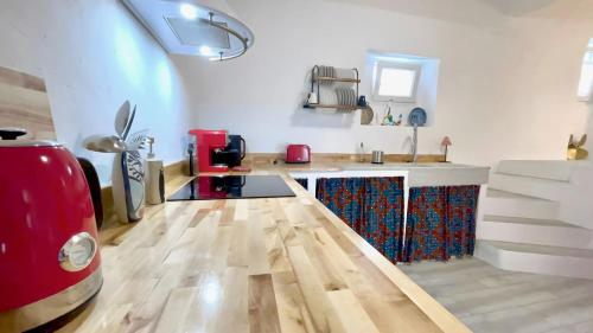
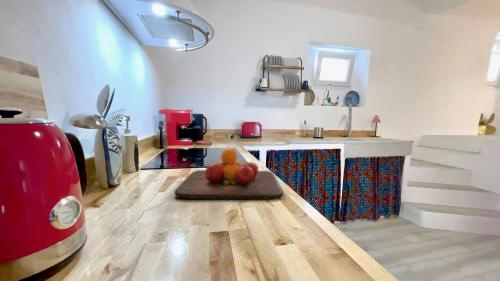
+ chopping board (231, 167)
